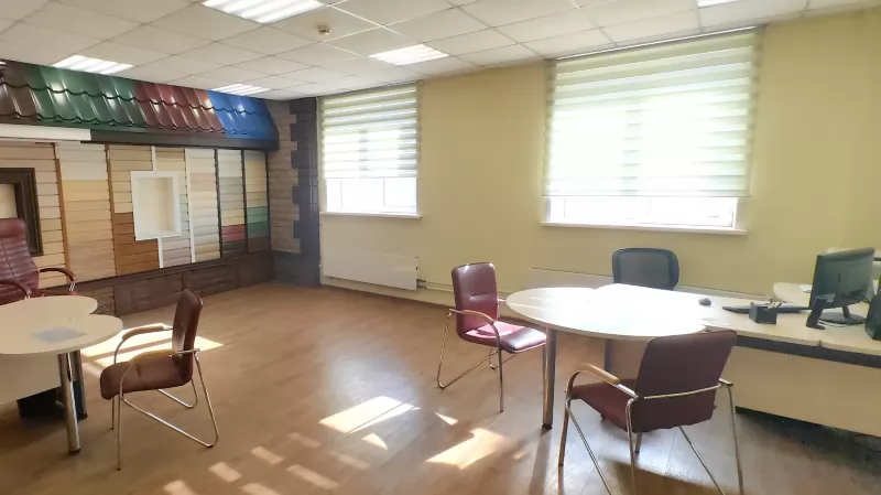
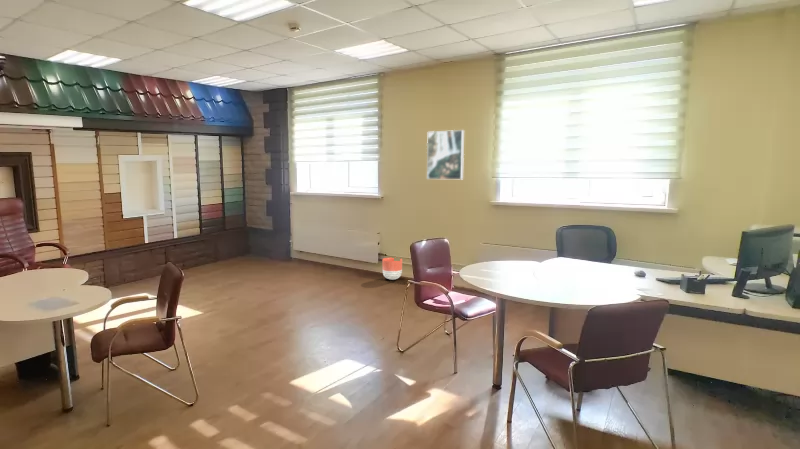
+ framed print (445, 155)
+ planter (392, 269)
